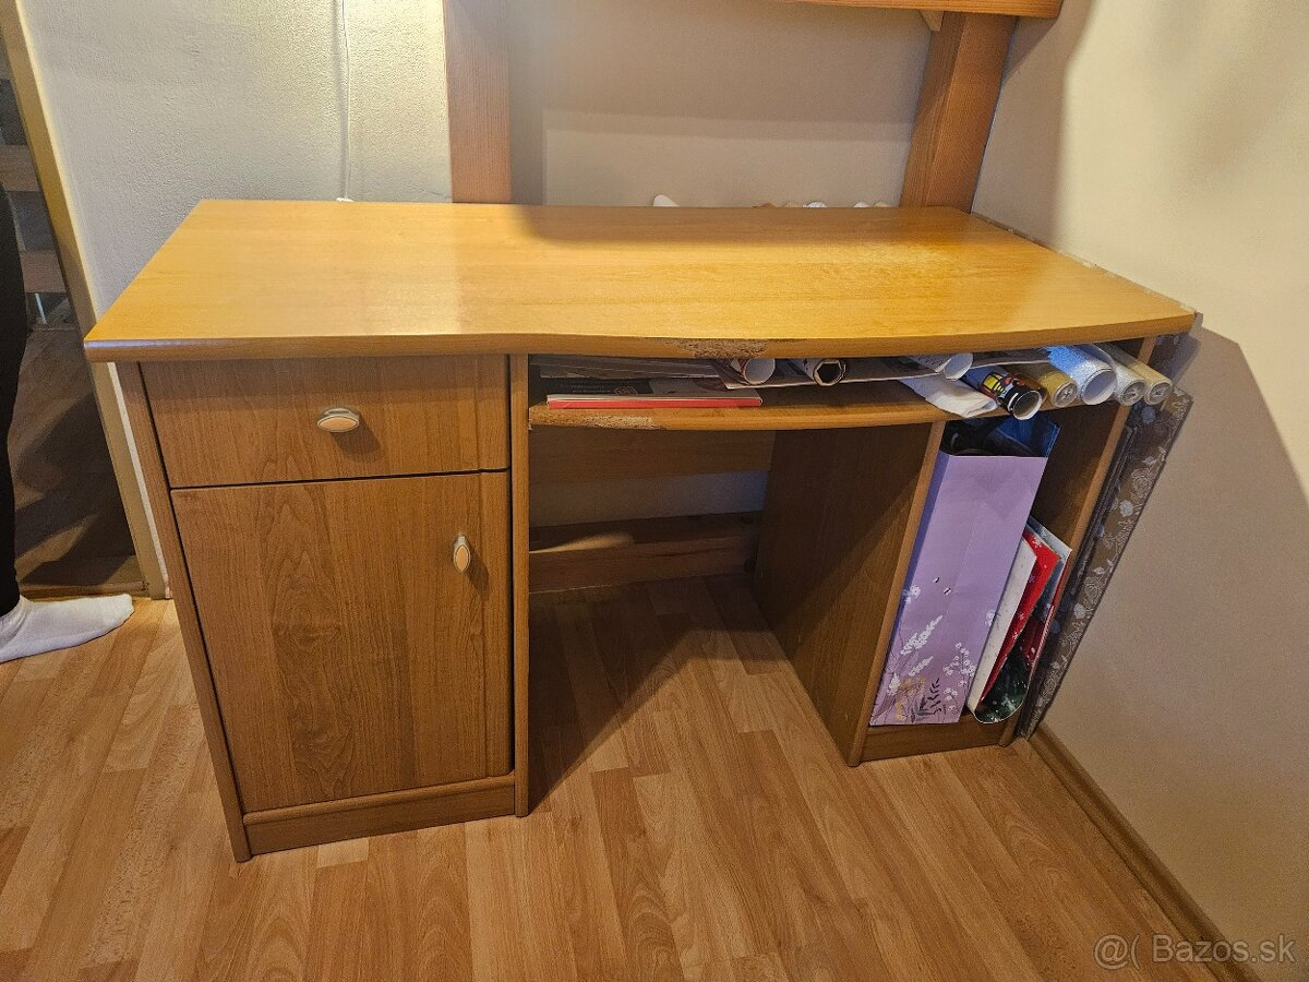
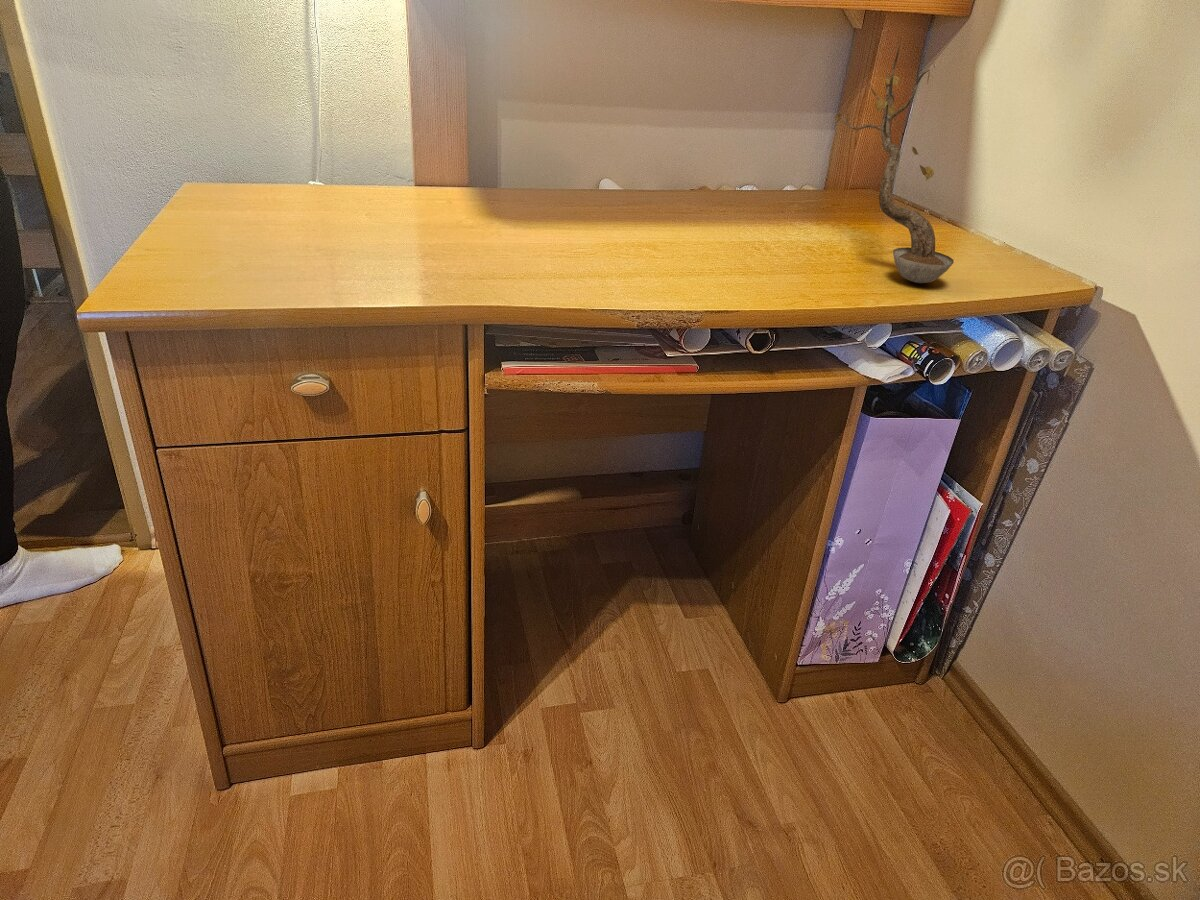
+ plant (913, 152)
